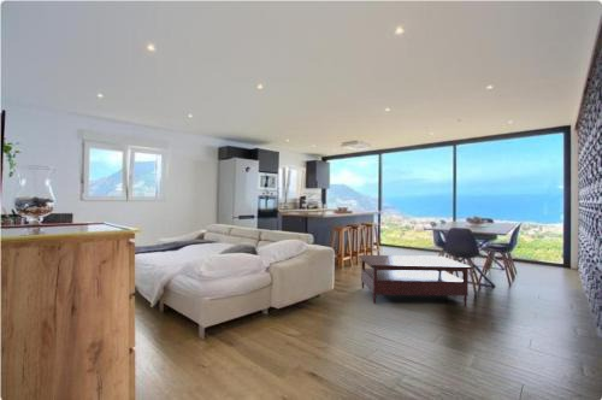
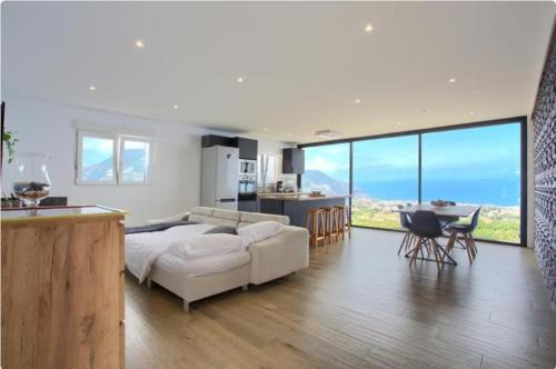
- coffee table (409, 277)
